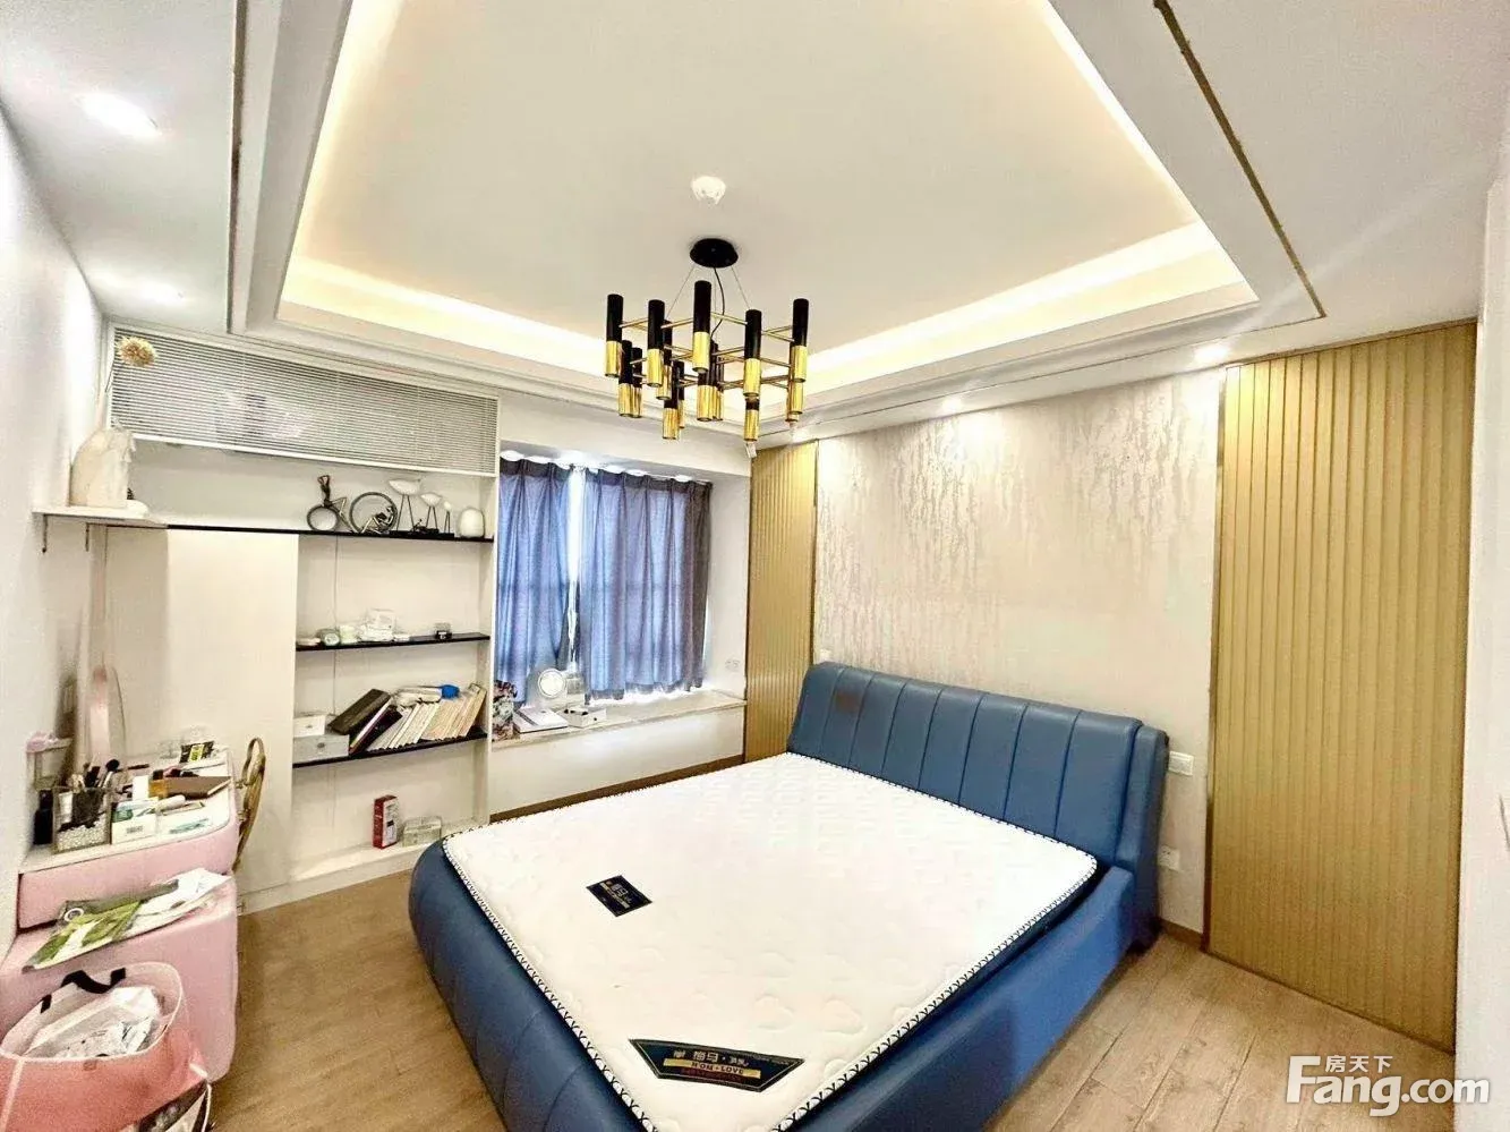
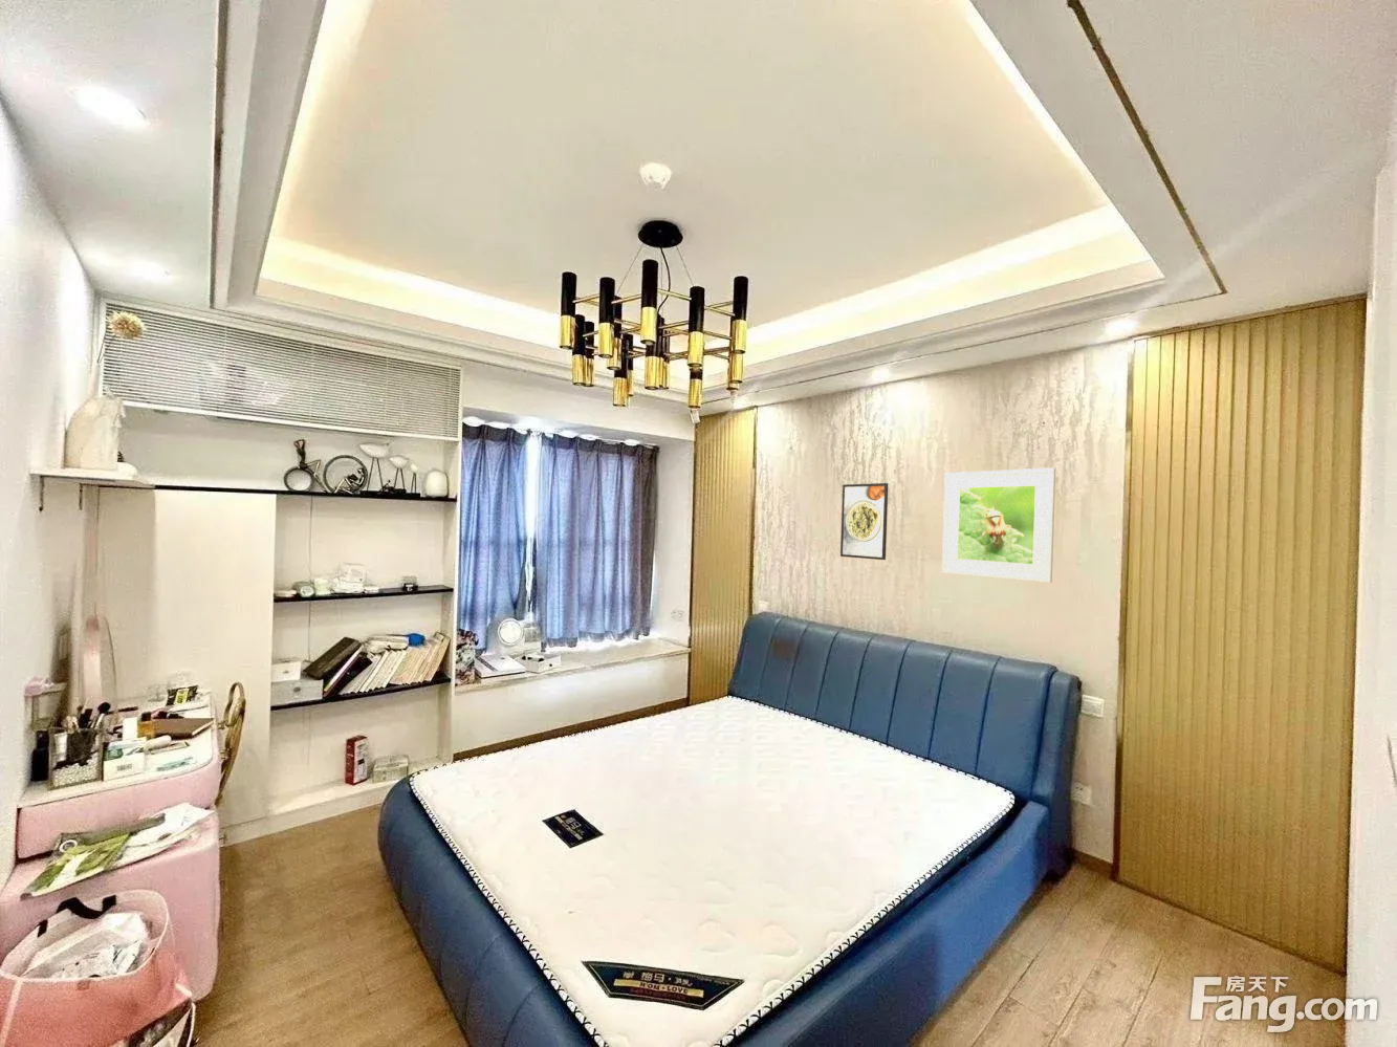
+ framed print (862, 521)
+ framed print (994, 524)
